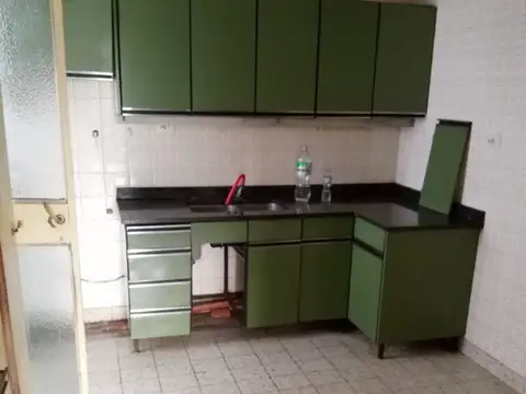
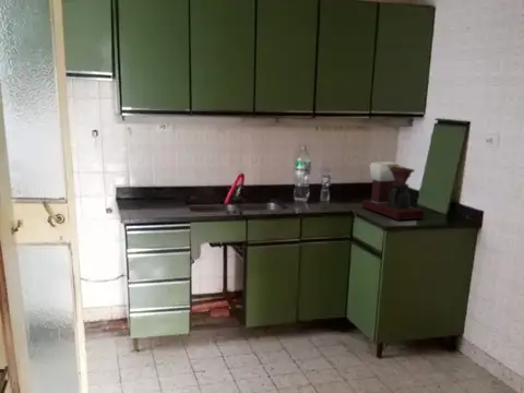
+ coffee maker (393, 189)
